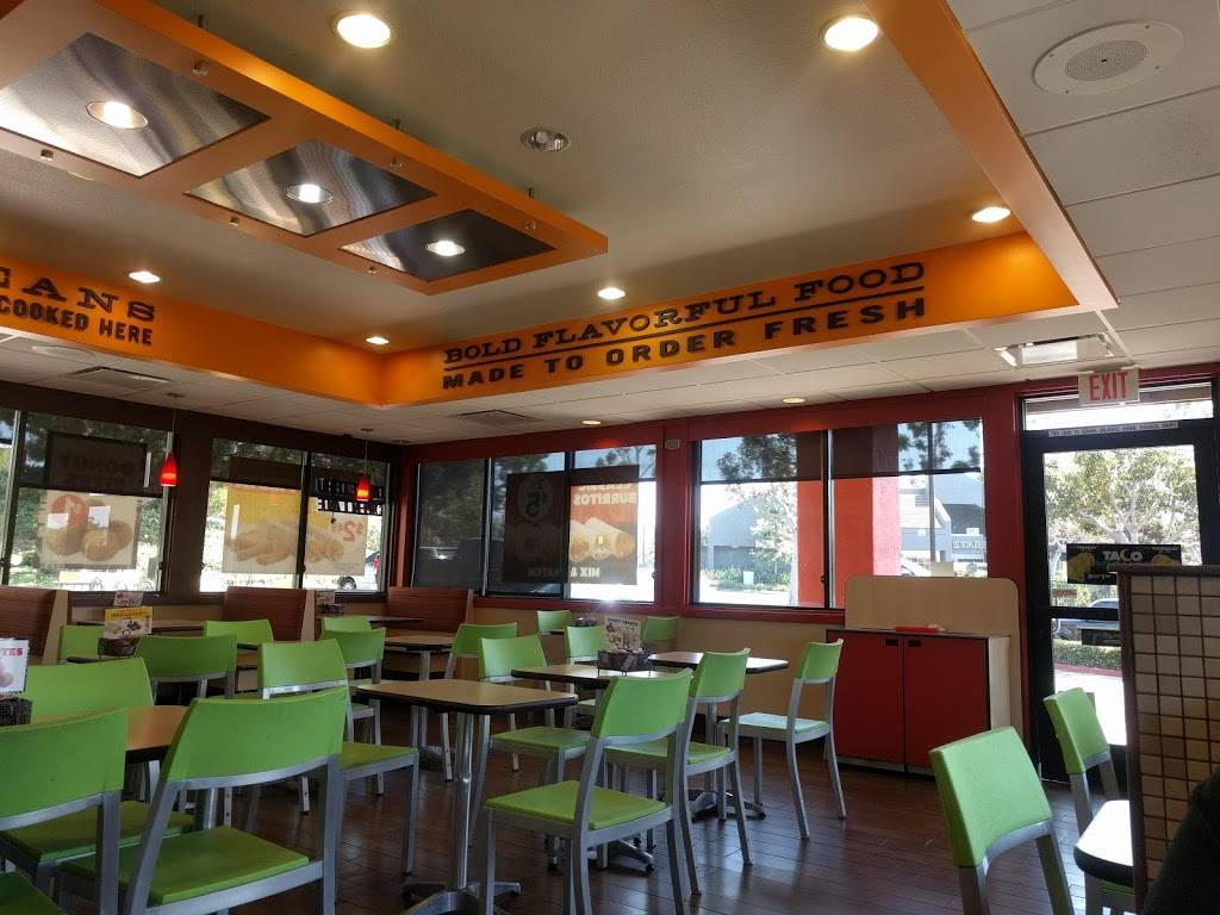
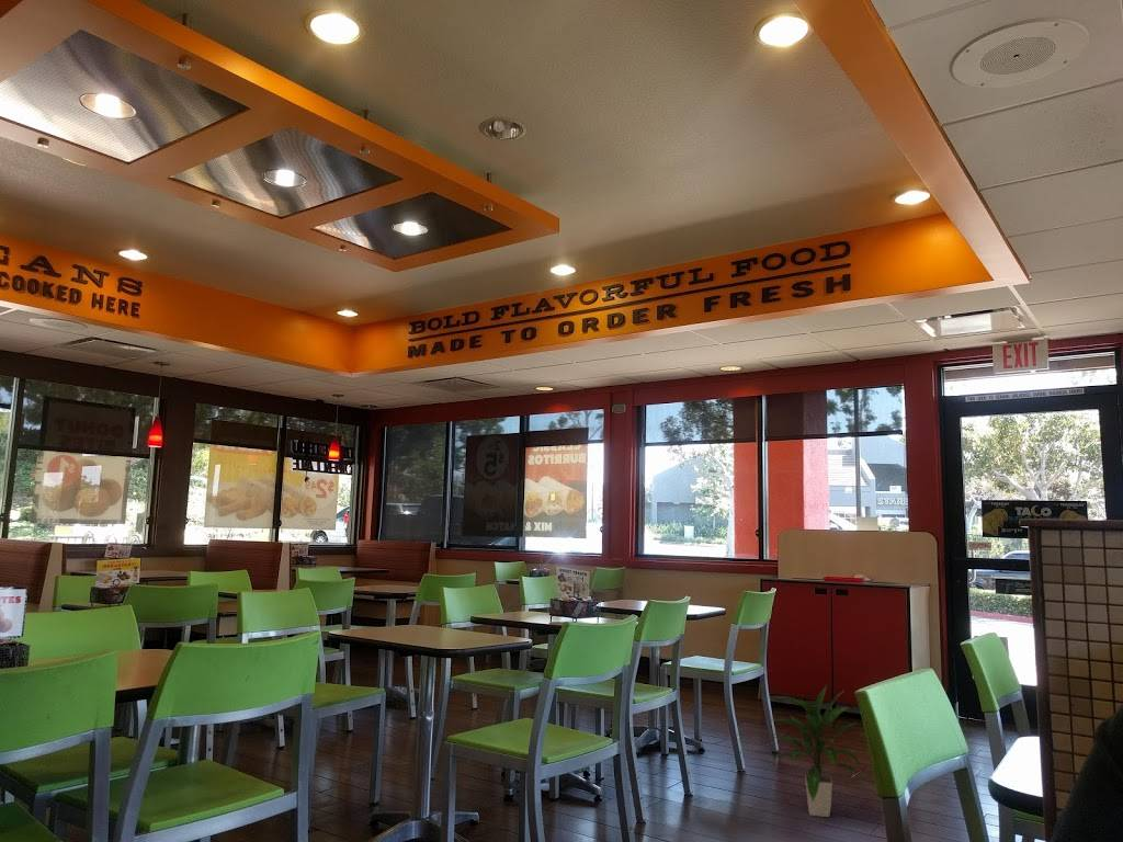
+ indoor plant (815, 749)
